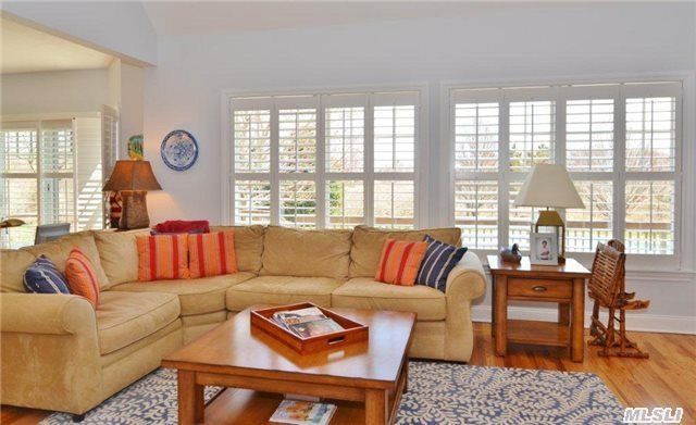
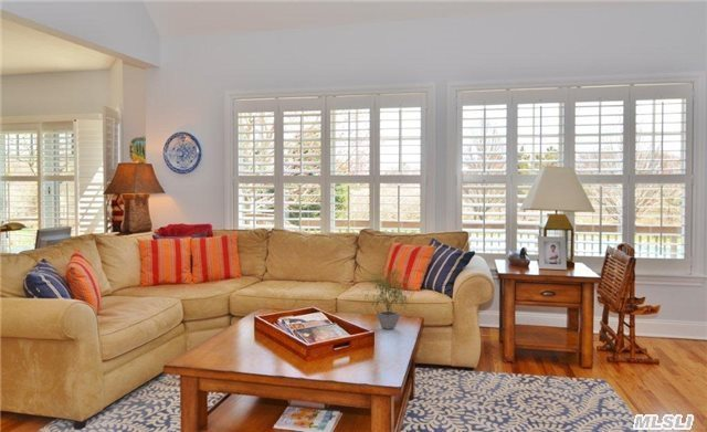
+ potted plant (388, 293)
